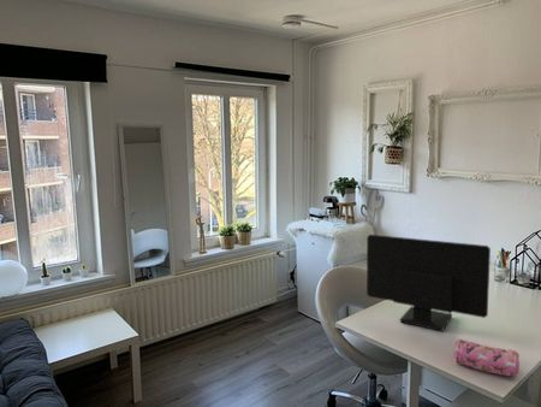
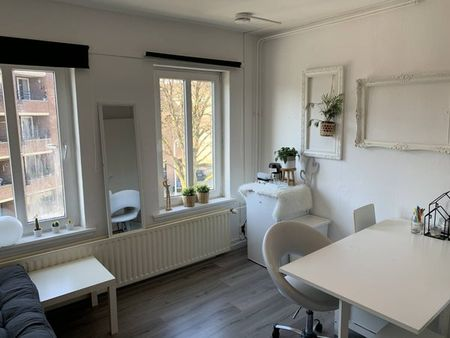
- pencil case (484, 356)
- computer monitor (427, 278)
